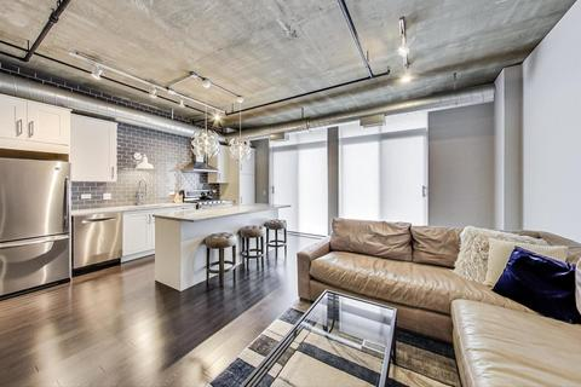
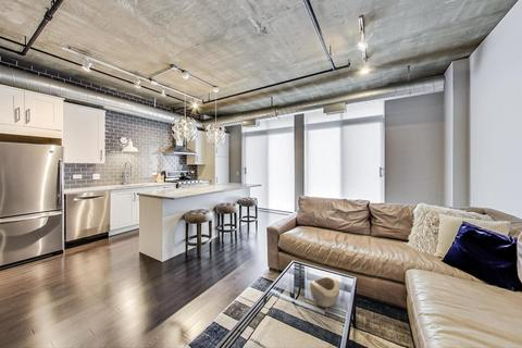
+ decorative bowl (324, 291)
